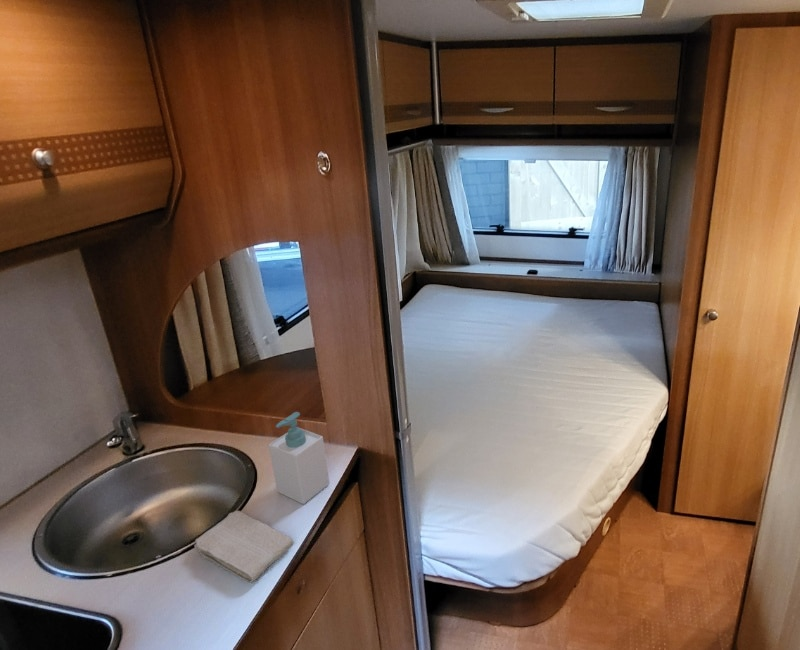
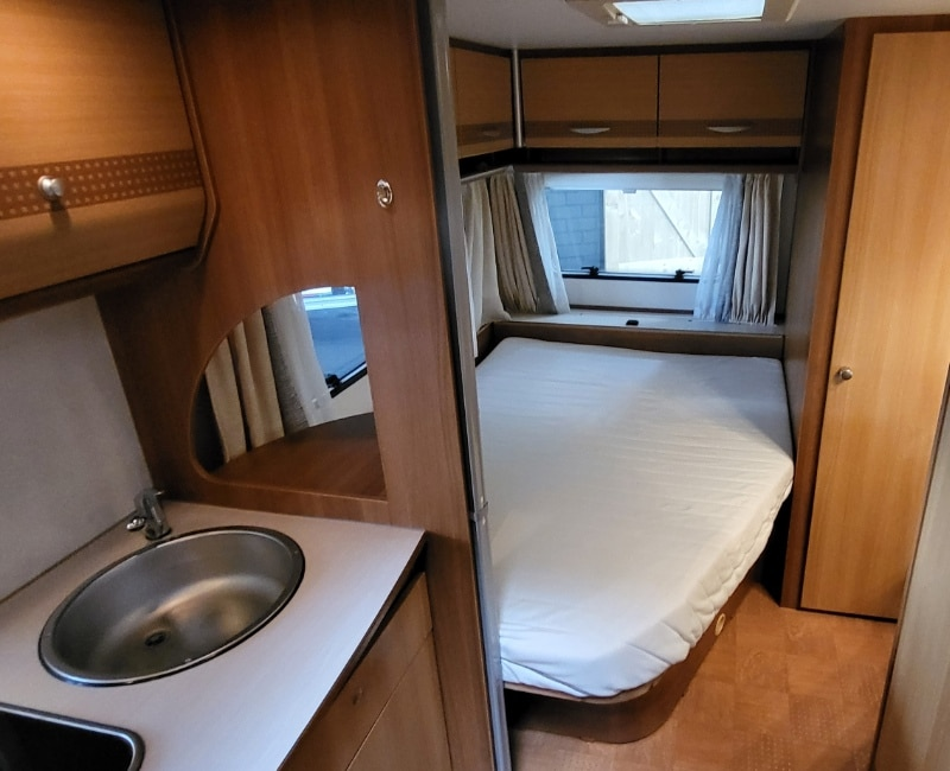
- soap bottle (297, 453)
- washcloth (242, 543)
